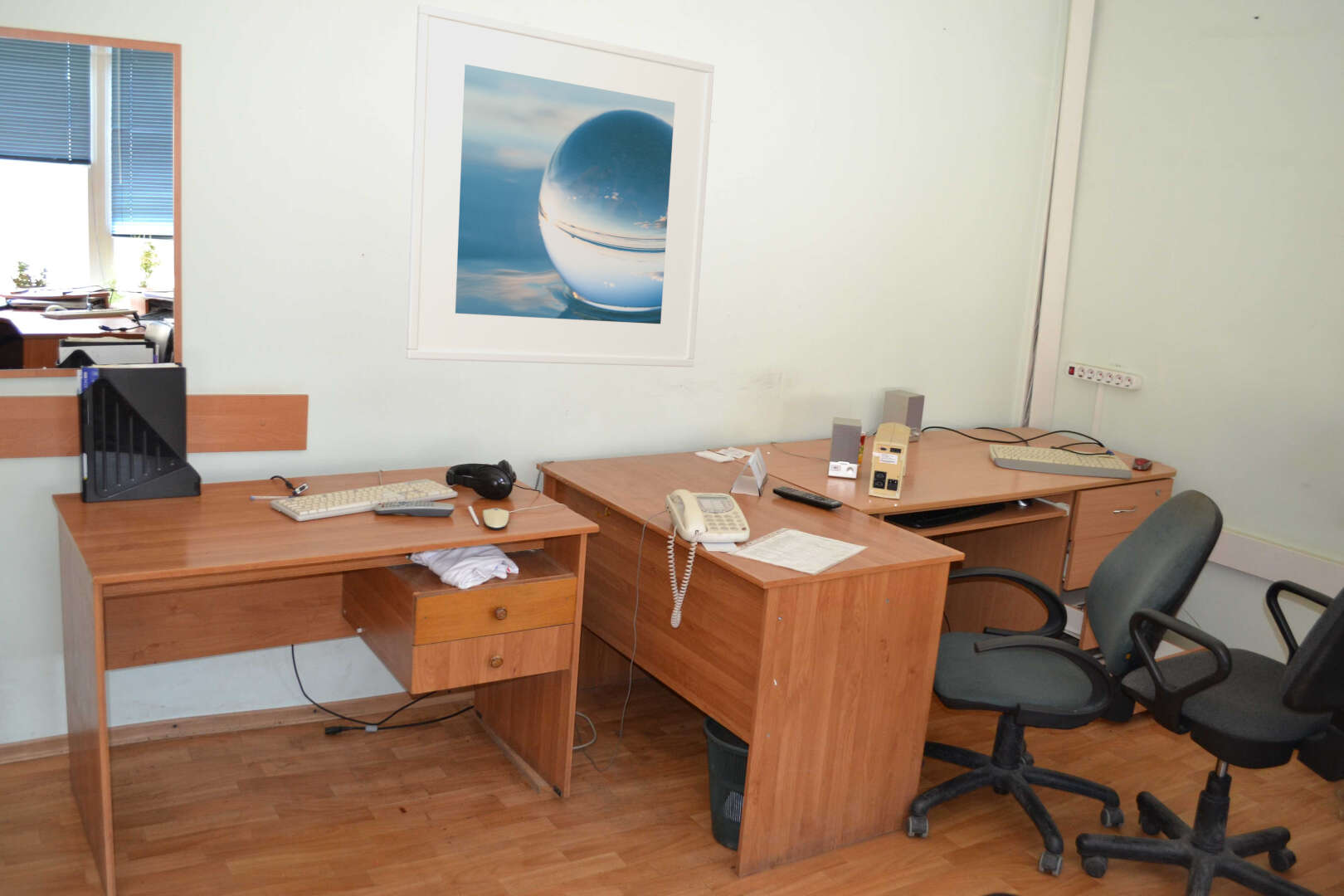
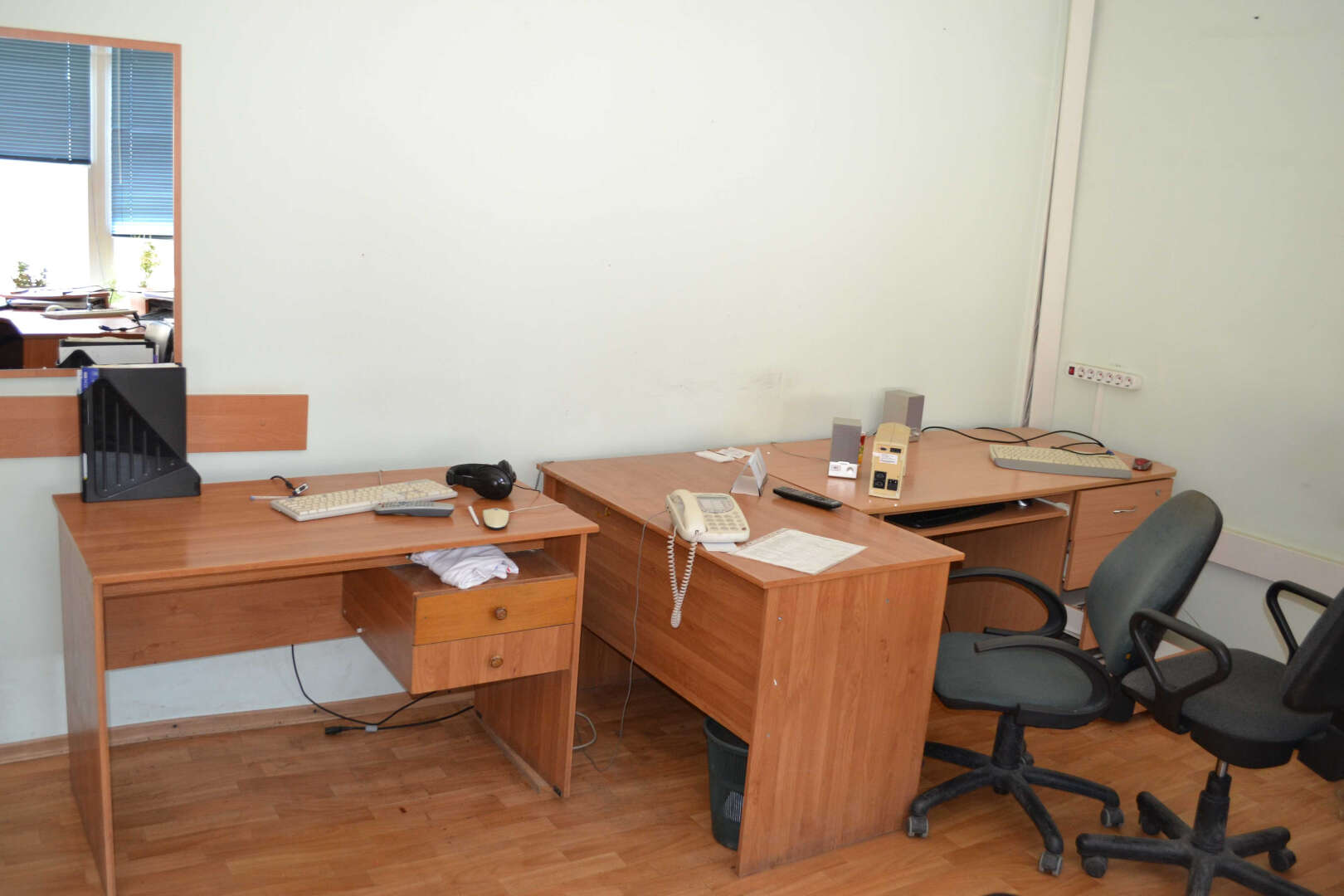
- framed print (568, 203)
